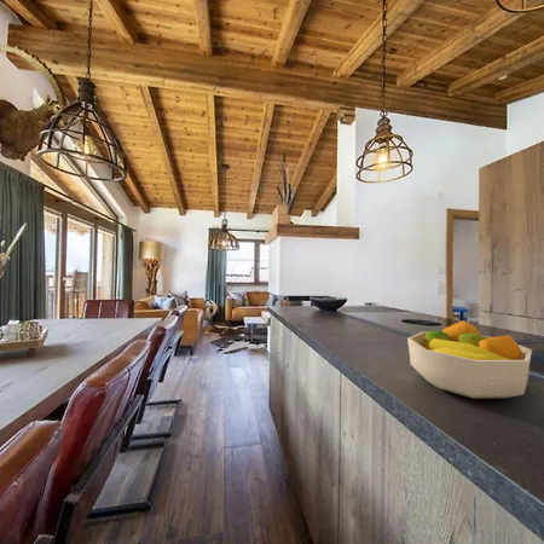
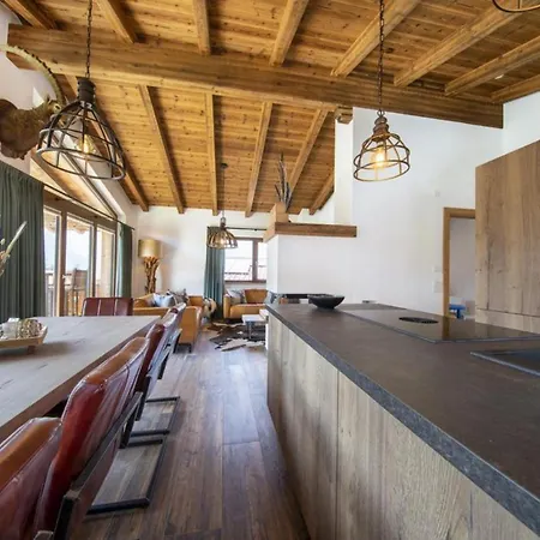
- fruit bowl (464, 353)
